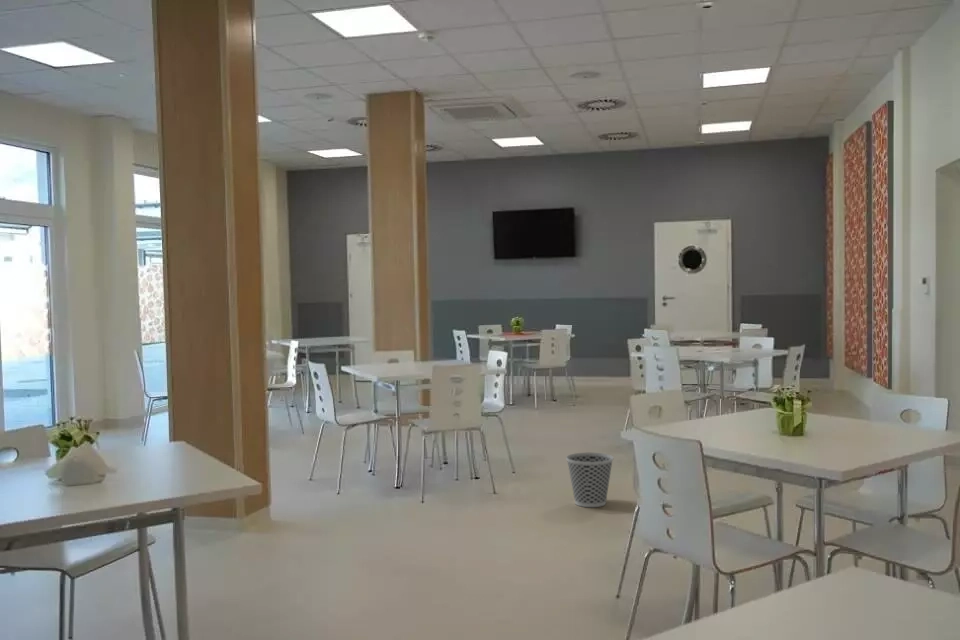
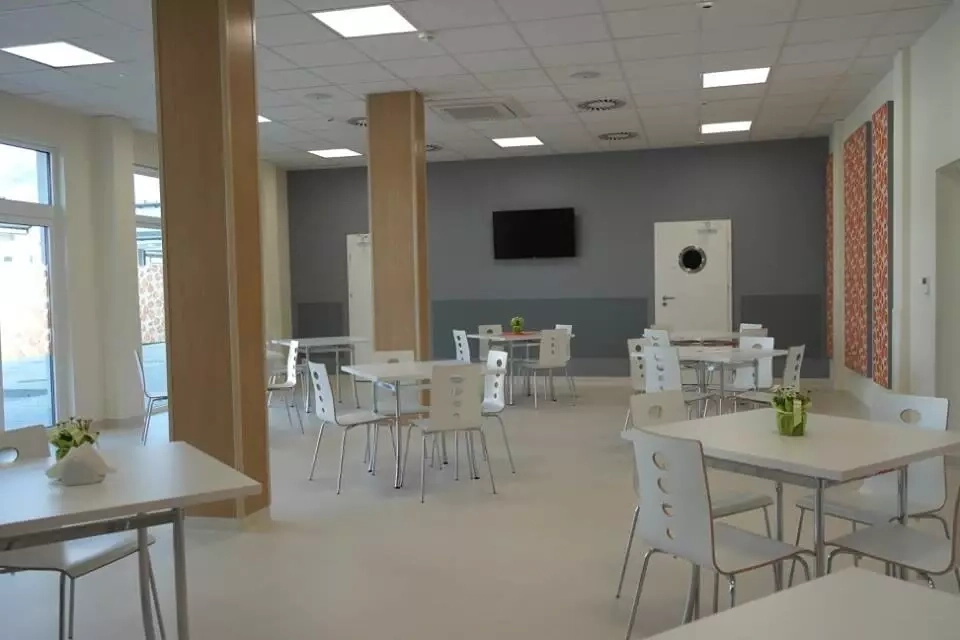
- wastebasket (590, 480)
